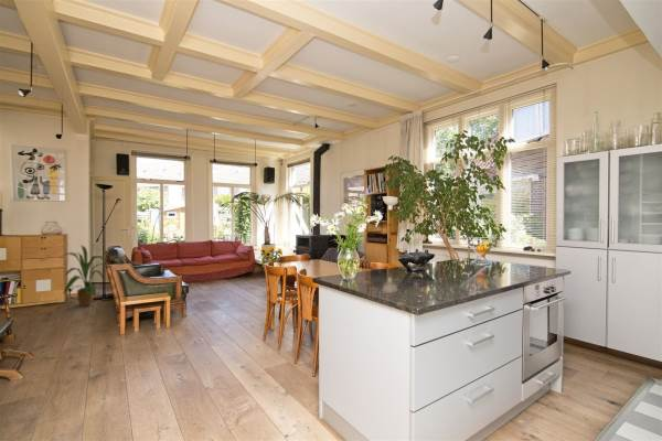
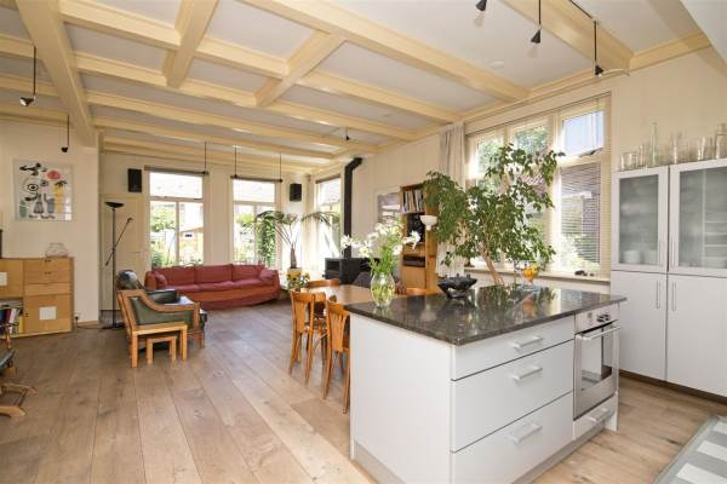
- house plant (84, 276)
